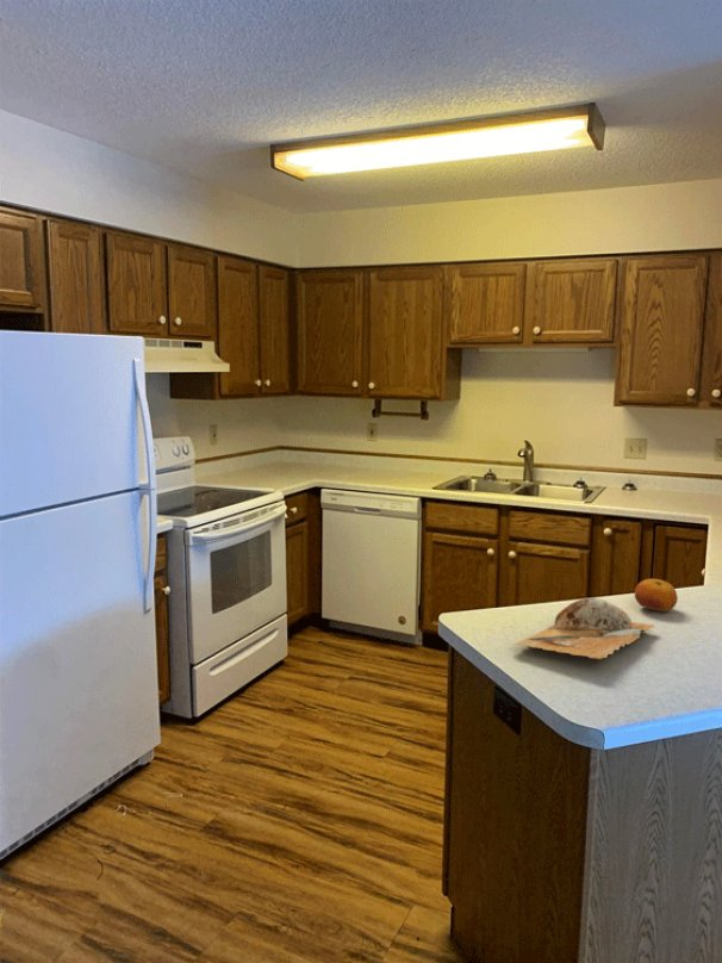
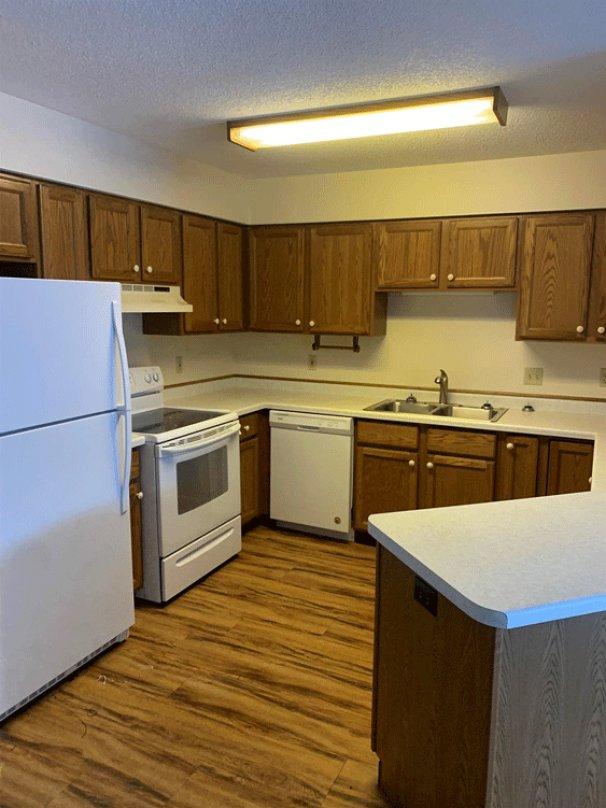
- chopping board (586, 623)
- fruit (655, 595)
